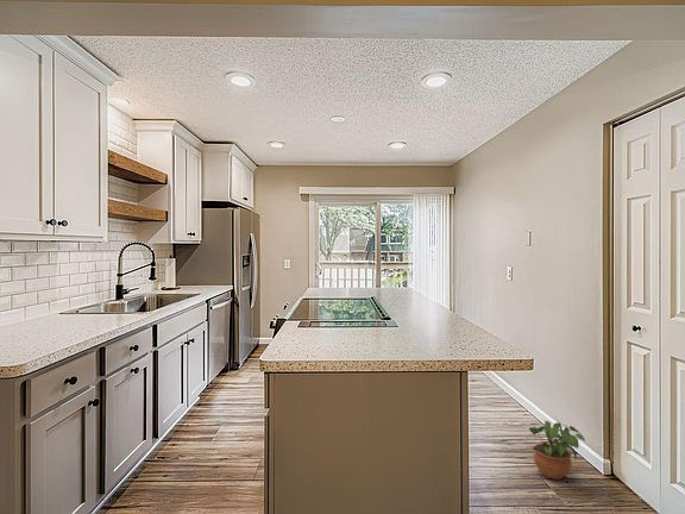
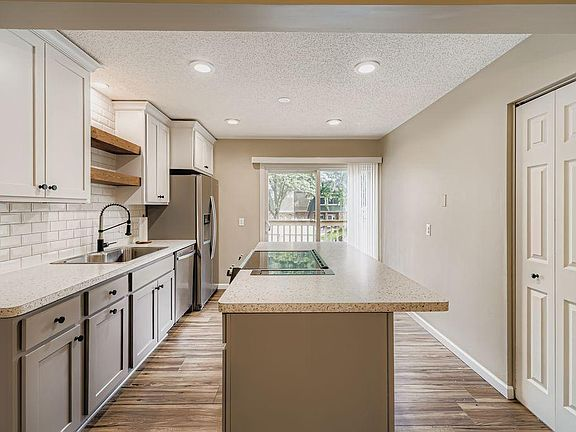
- potted plant (555, 447)
